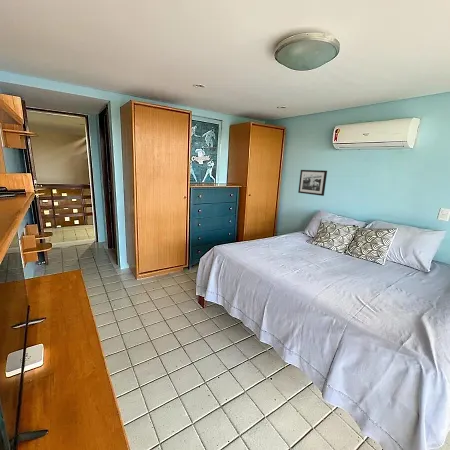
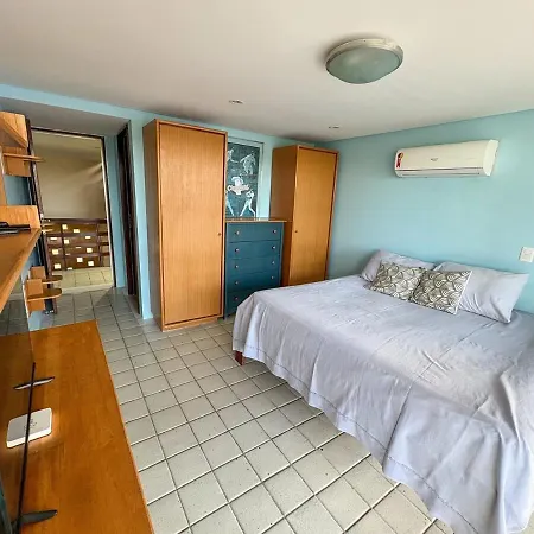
- picture frame (311, 182)
